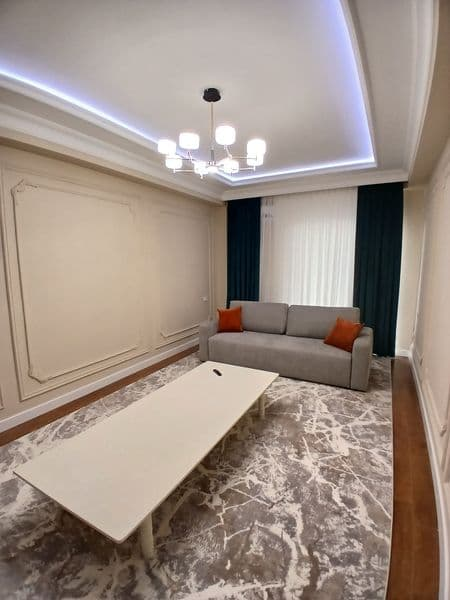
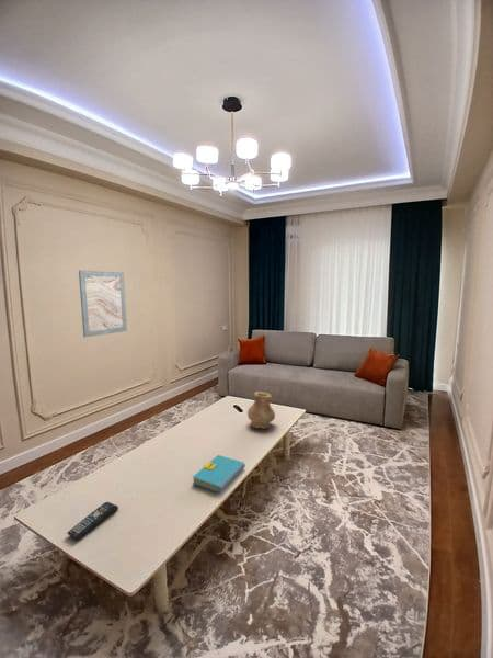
+ book (219, 473)
+ remote control (94, 519)
+ vase (261, 409)
+ wall art (104, 303)
